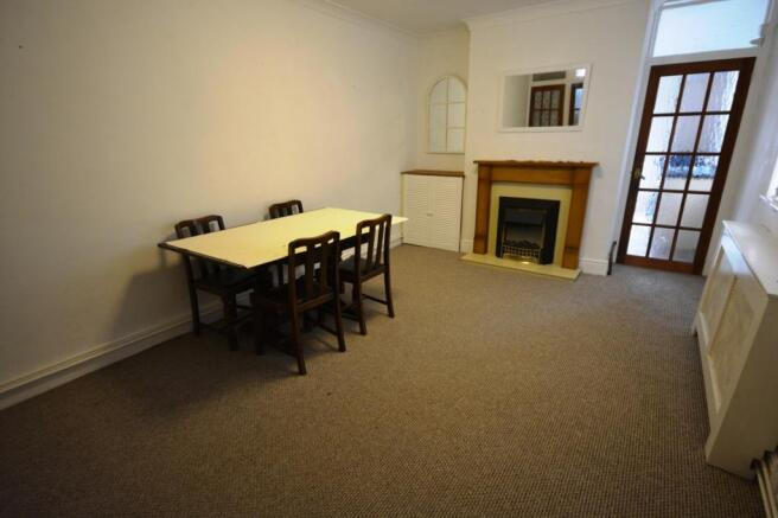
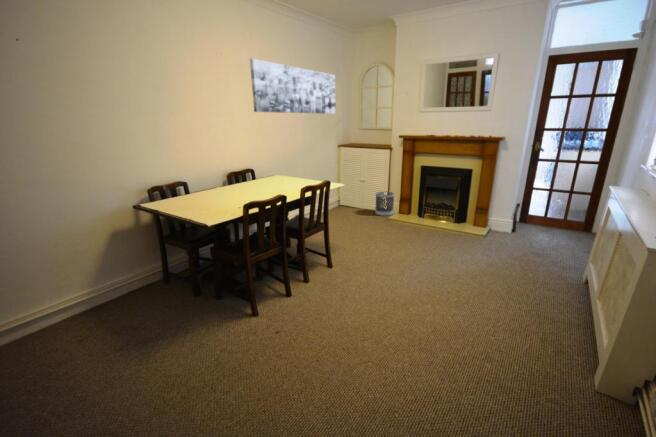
+ wastebasket (384, 203)
+ wall art (300, 91)
